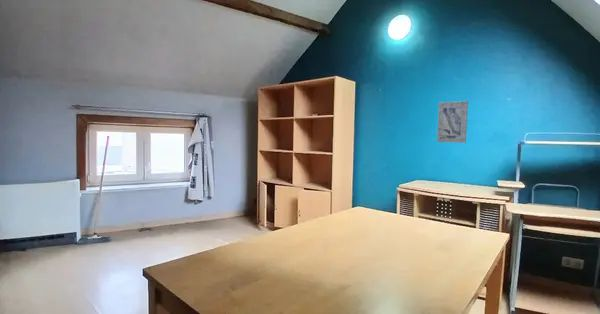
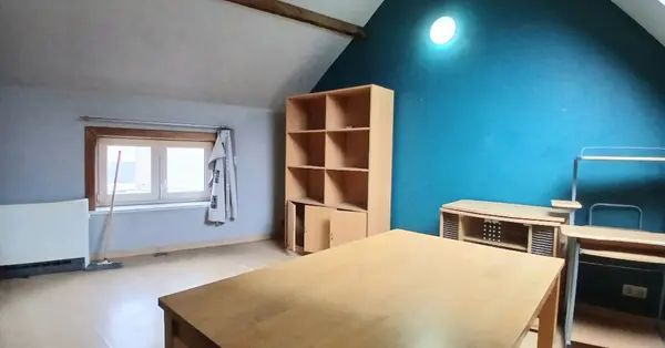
- wall art (452, 122)
